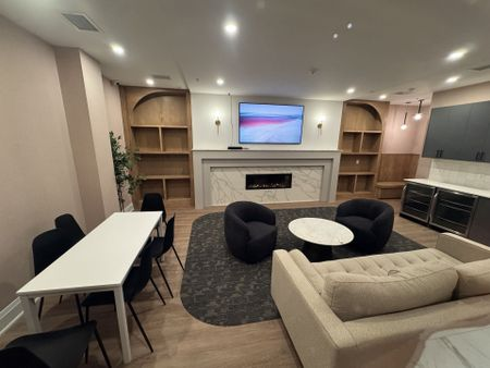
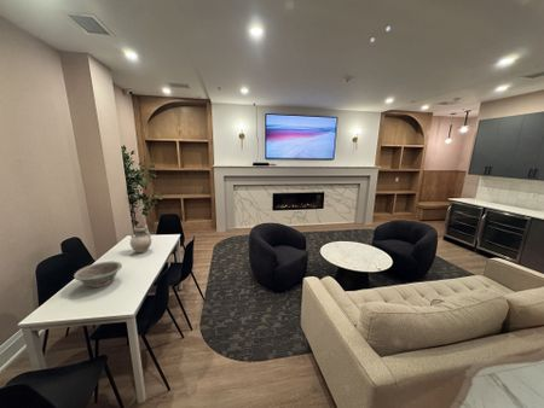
+ vase (140, 239)
+ bowl (99, 276)
